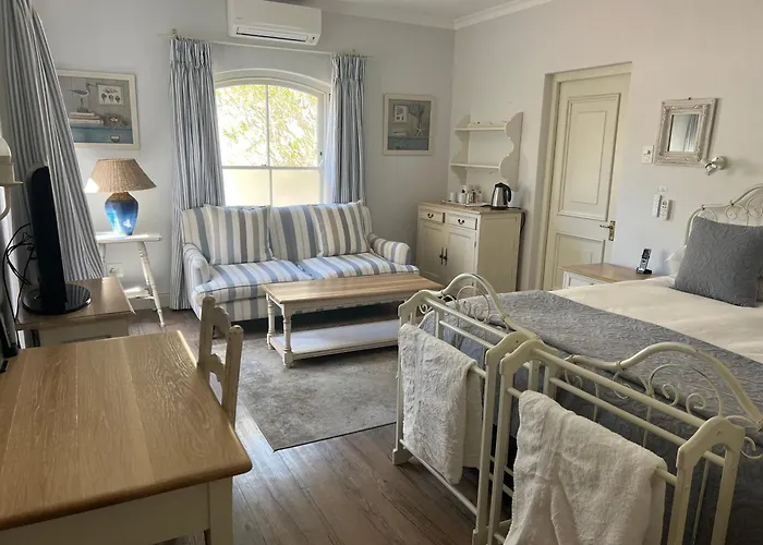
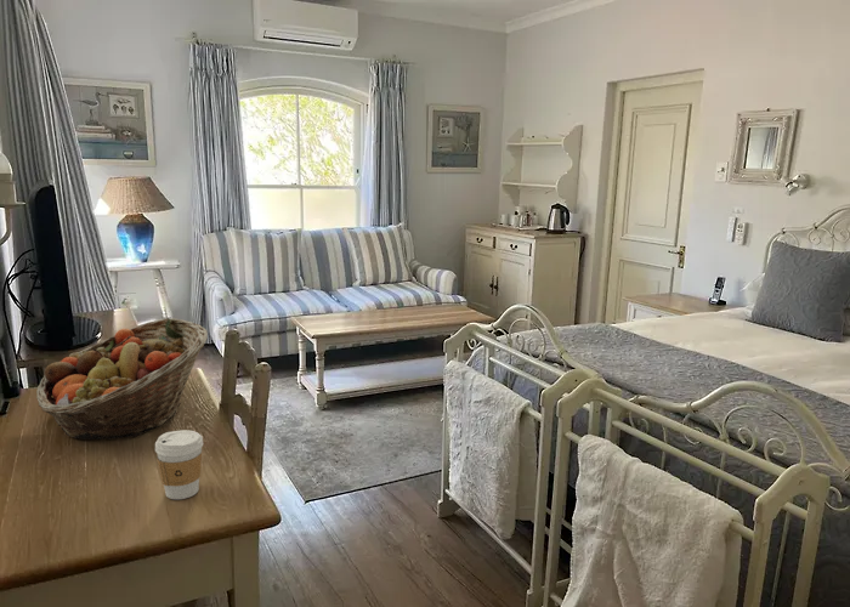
+ coffee cup (180, 464)
+ fruit basket (125, 373)
